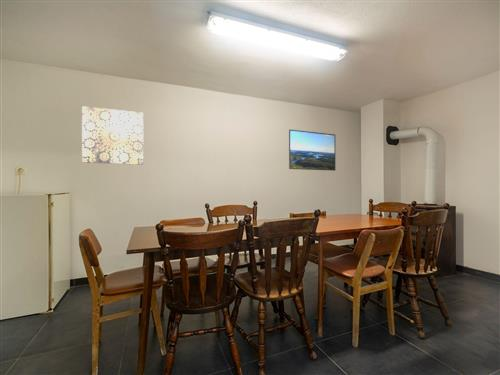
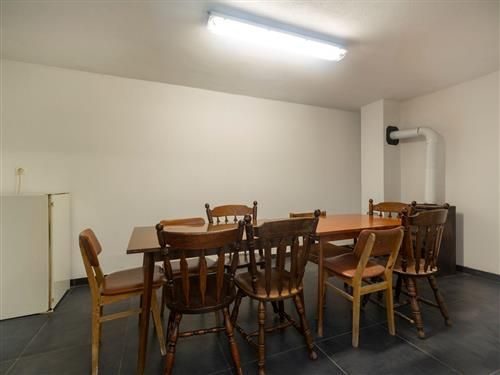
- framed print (313, 151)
- wall art (114, 136)
